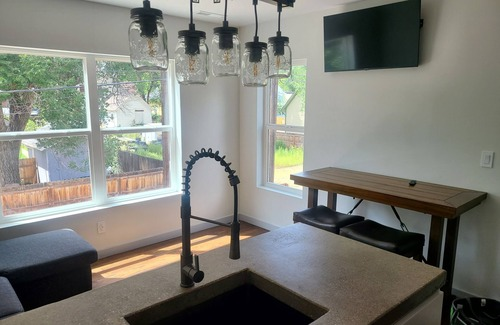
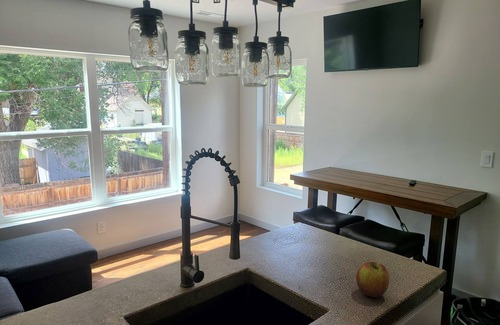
+ apple (372, 279)
